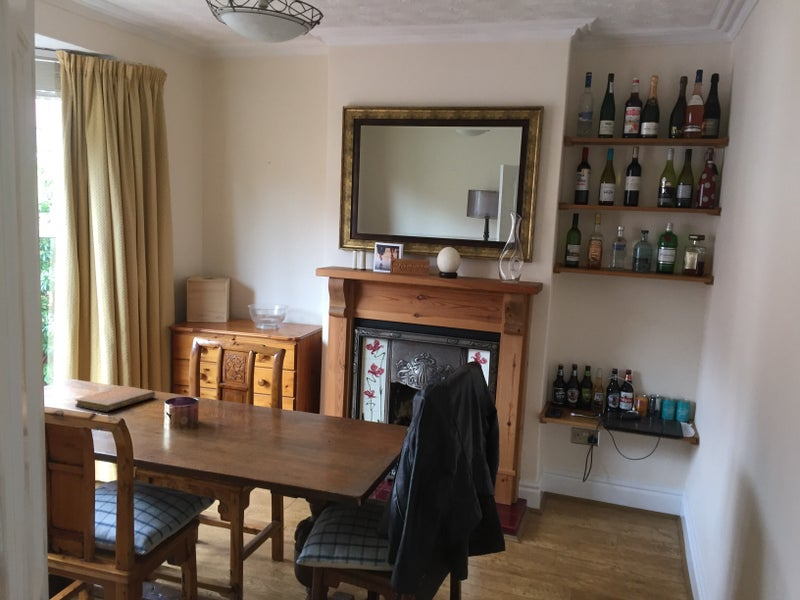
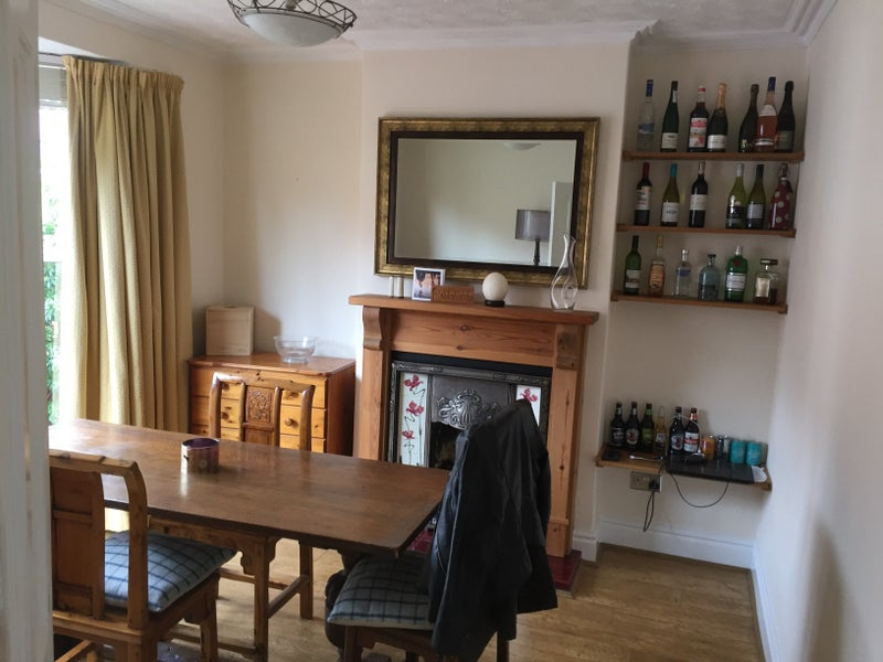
- notebook (116, 398)
